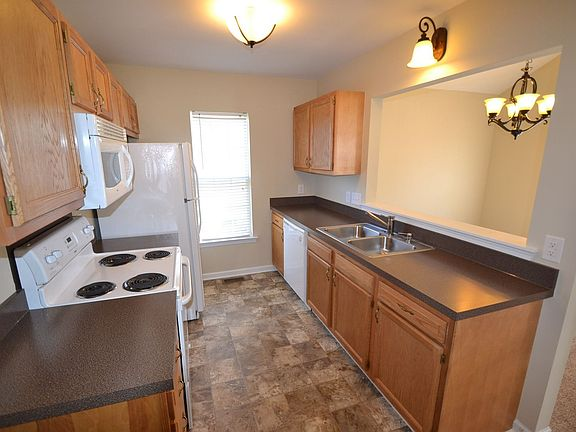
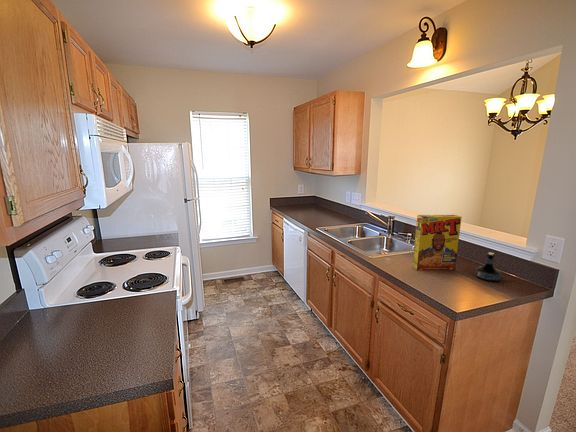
+ tequila bottle (489, 265)
+ cereal box (436, 242)
